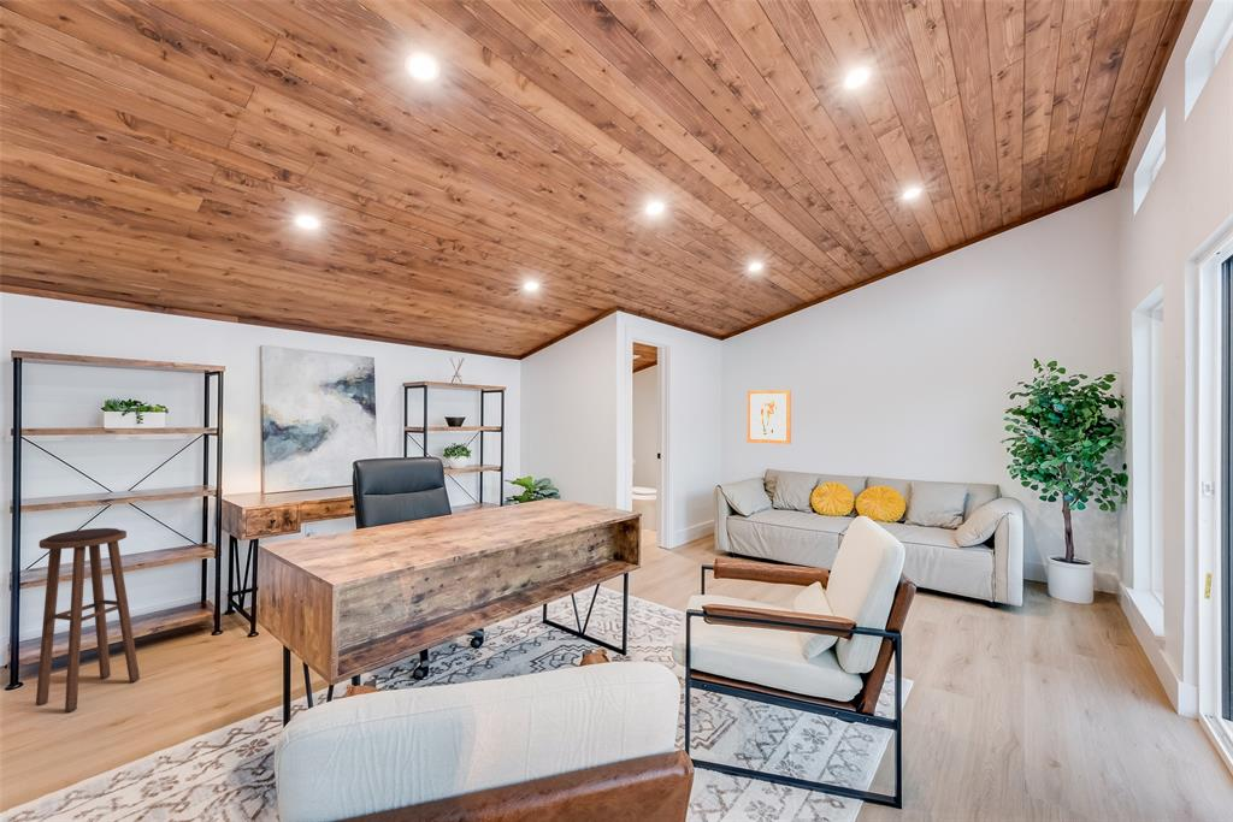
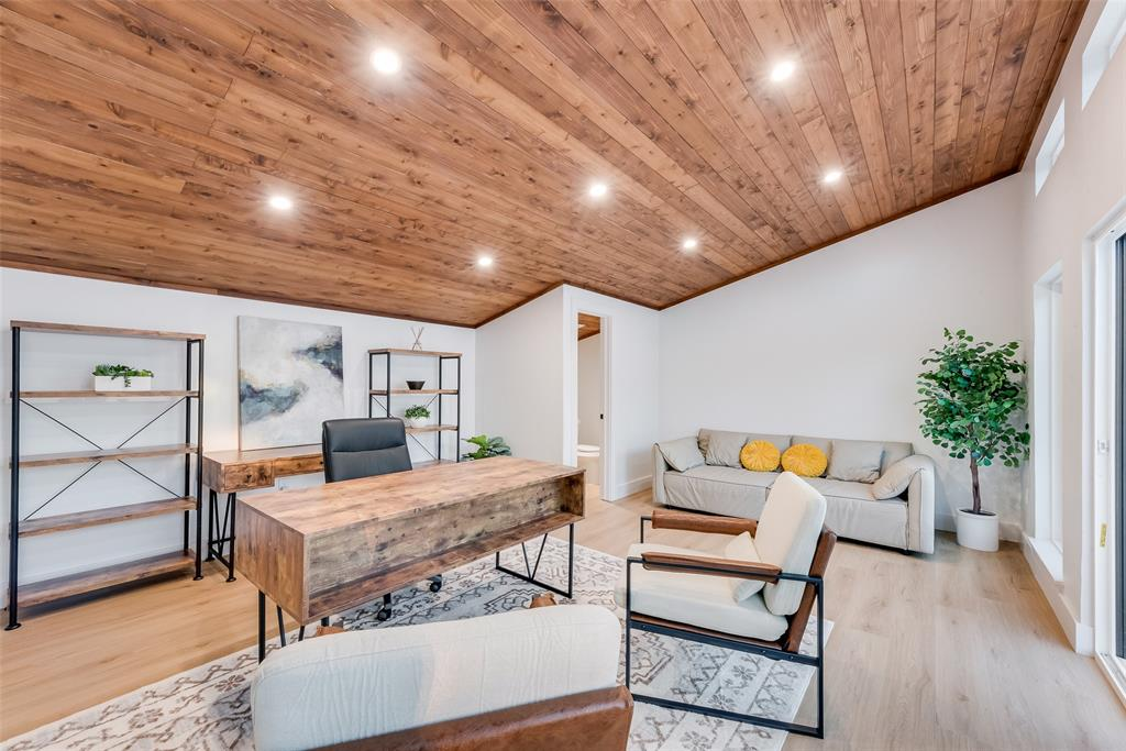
- stool (87, 615)
- wall art (768, 416)
